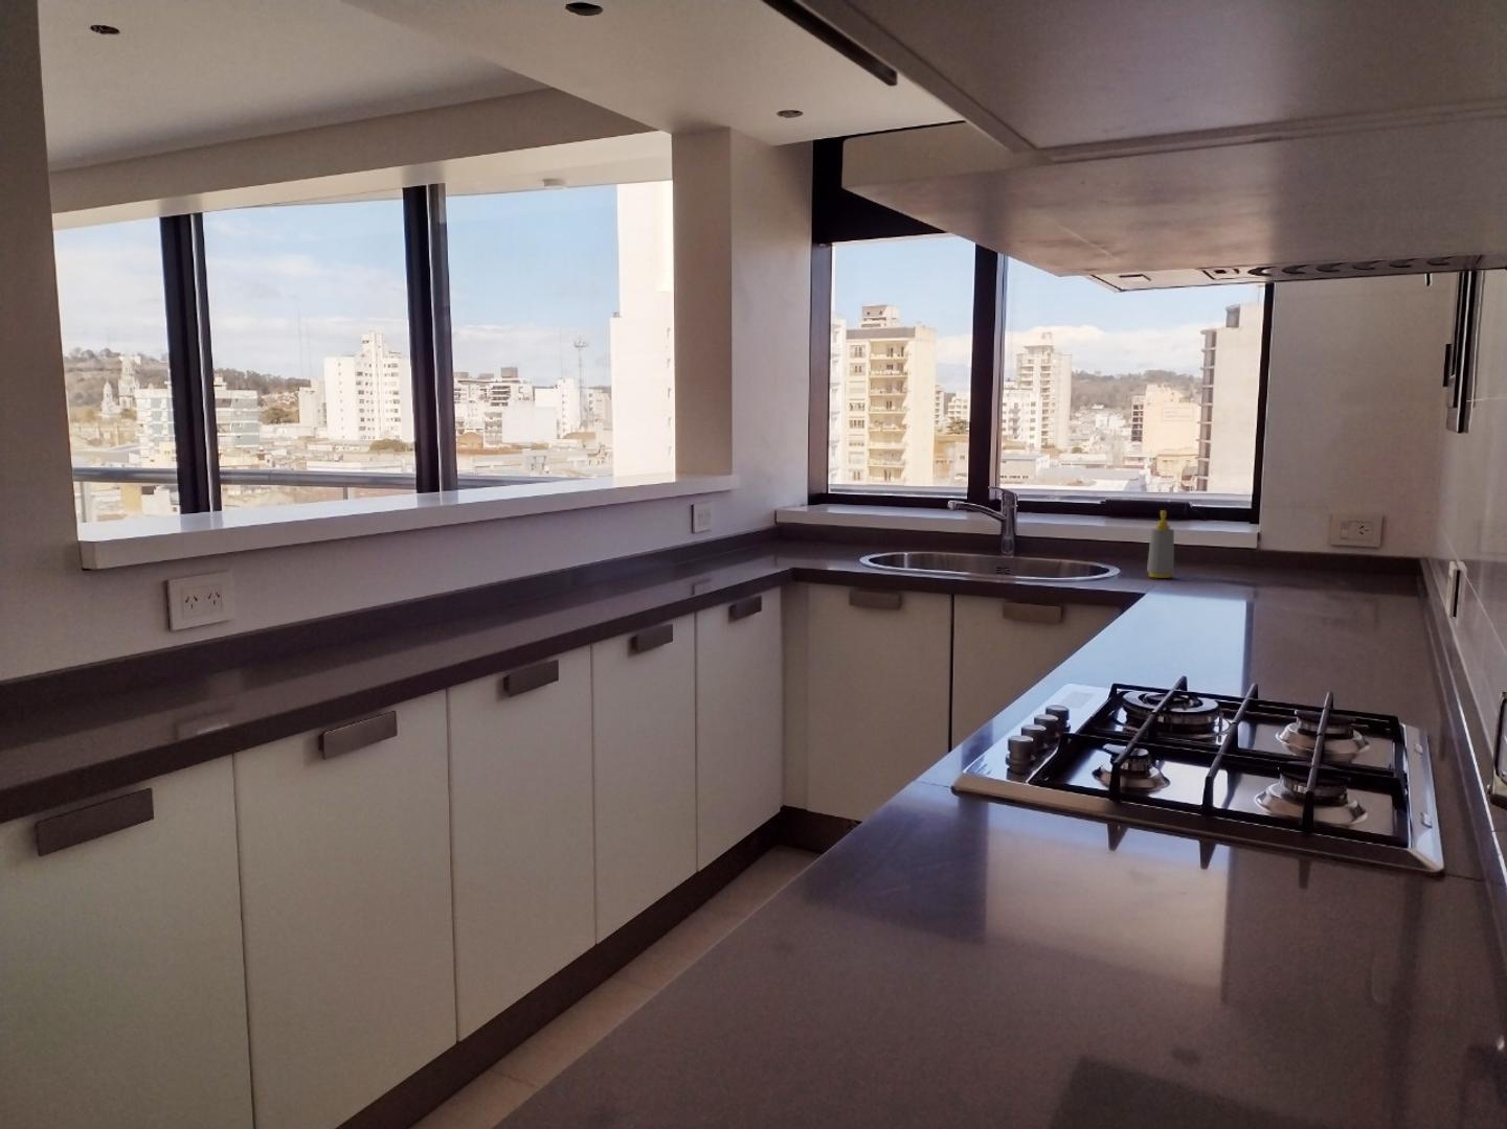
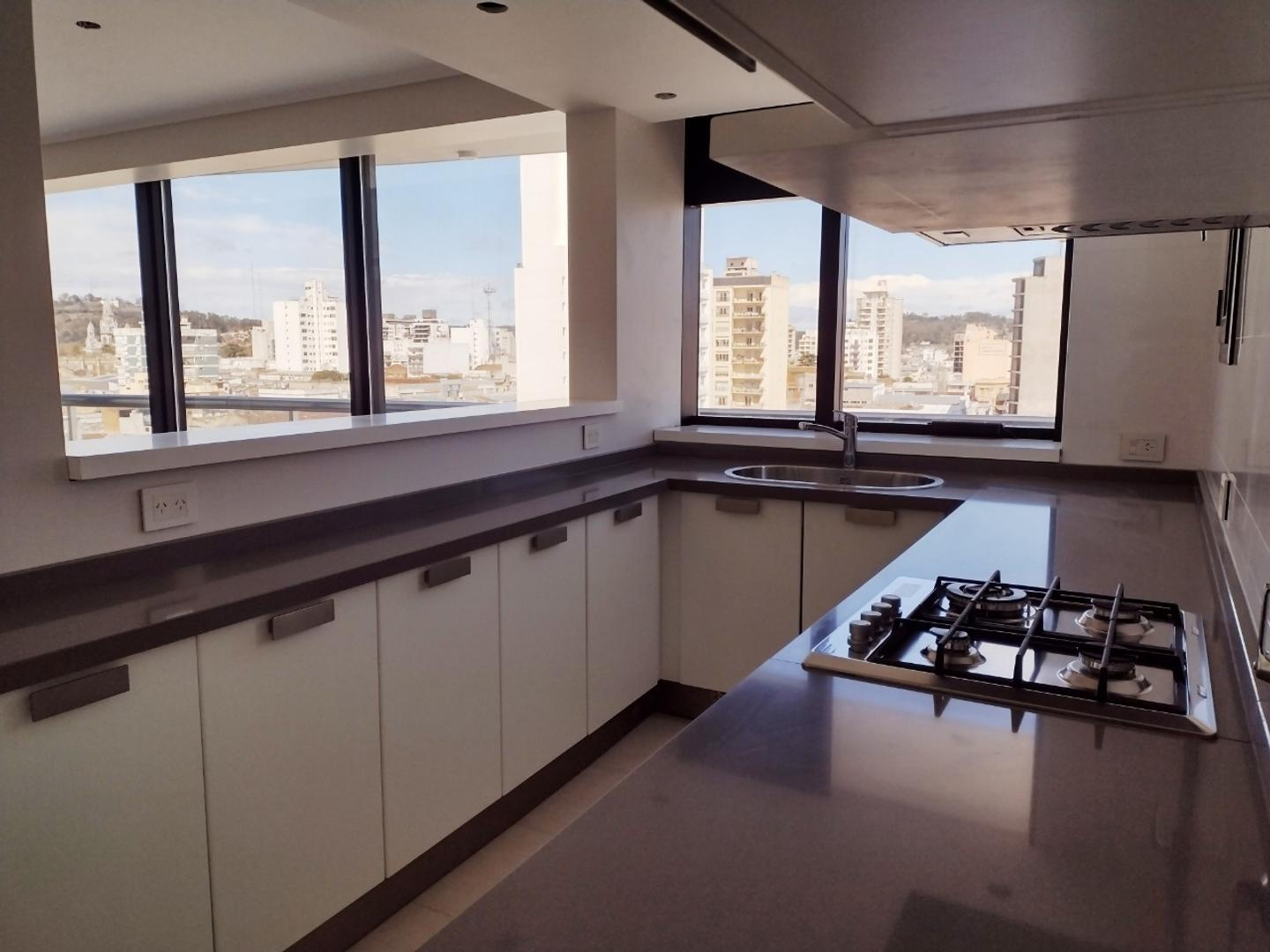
- soap bottle (1162, 543)
